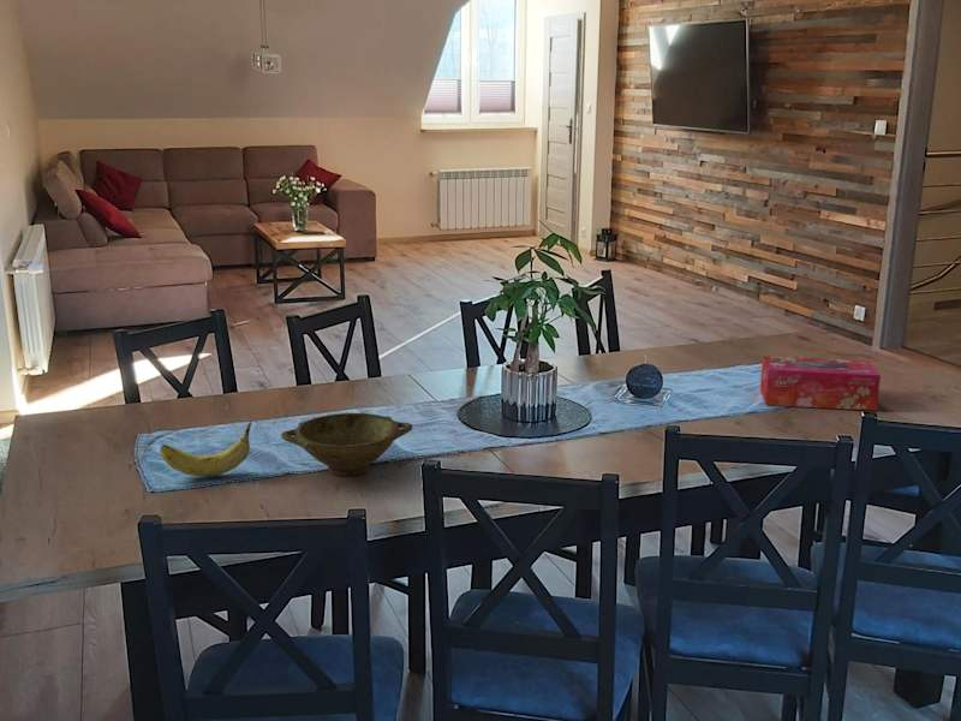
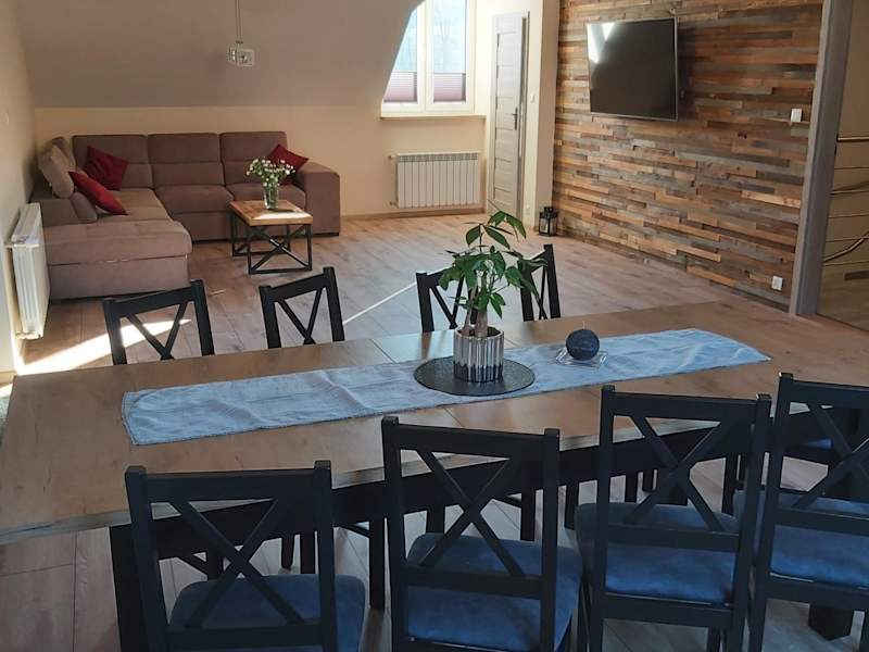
- fruit (207, 455)
- tissue box (817, 382)
- bowl (347, 447)
